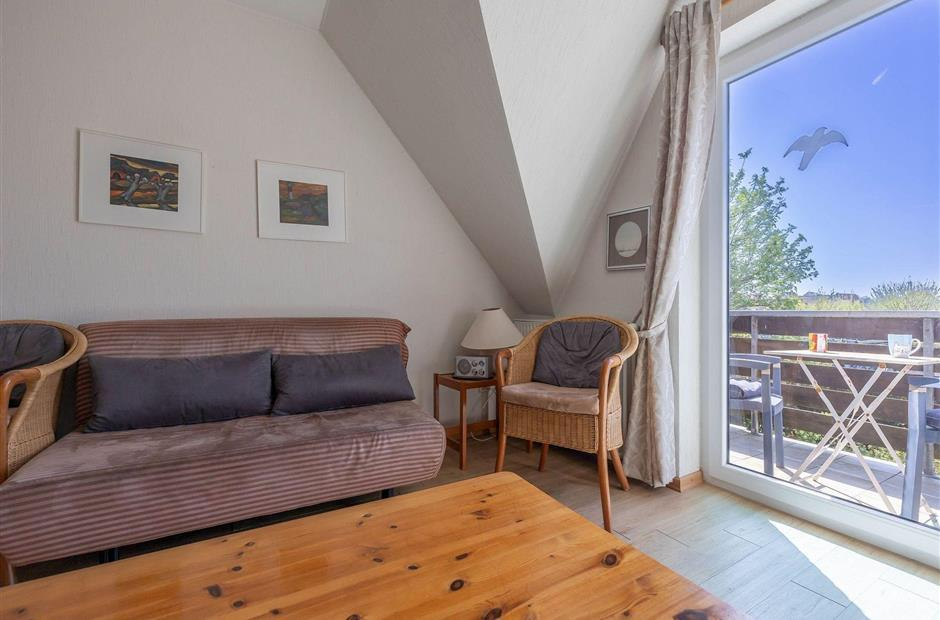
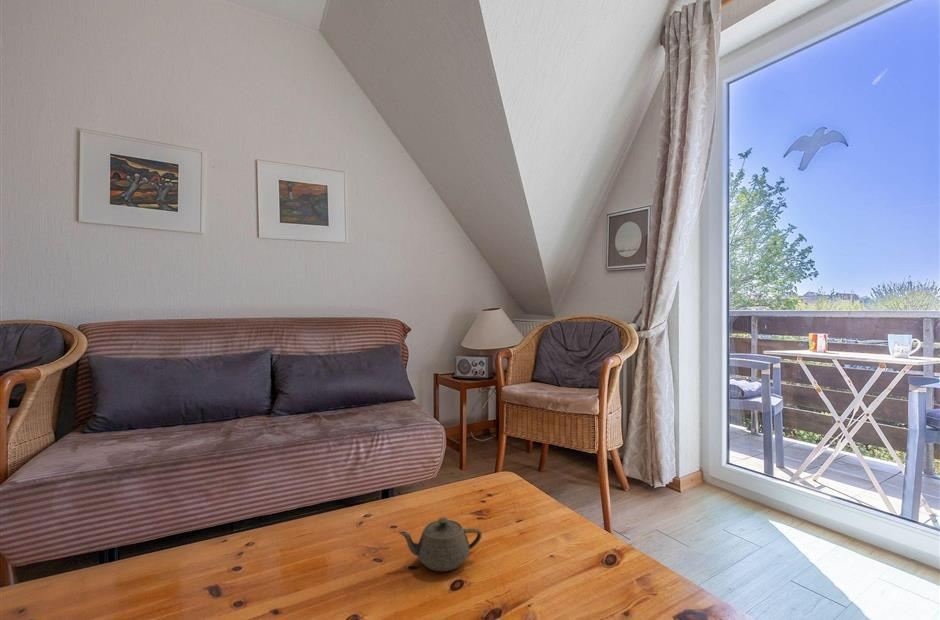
+ teapot (440, 540)
